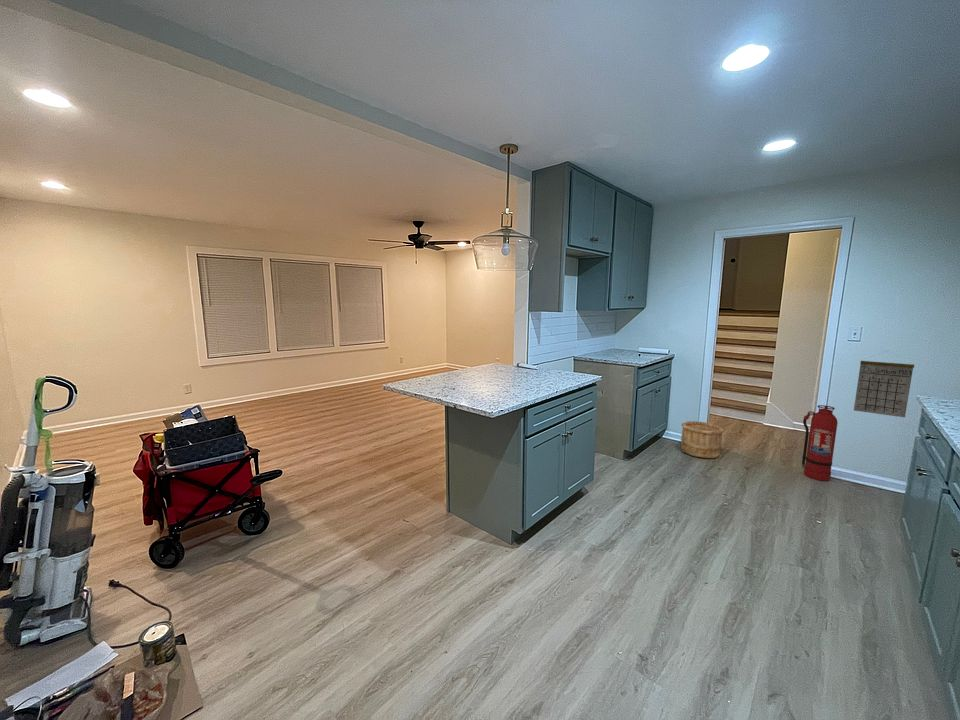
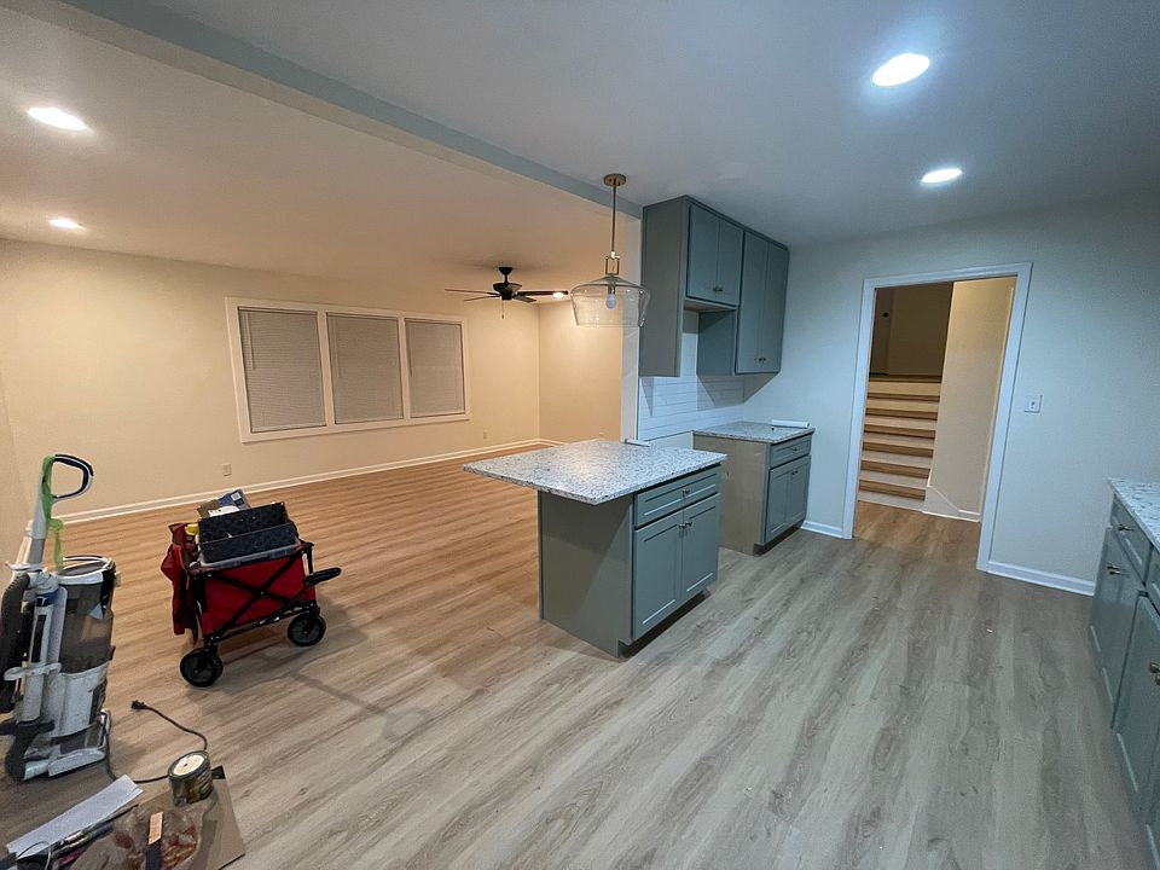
- fire extinguisher (817, 441)
- calendar (883, 382)
- wooden bucket (701, 439)
